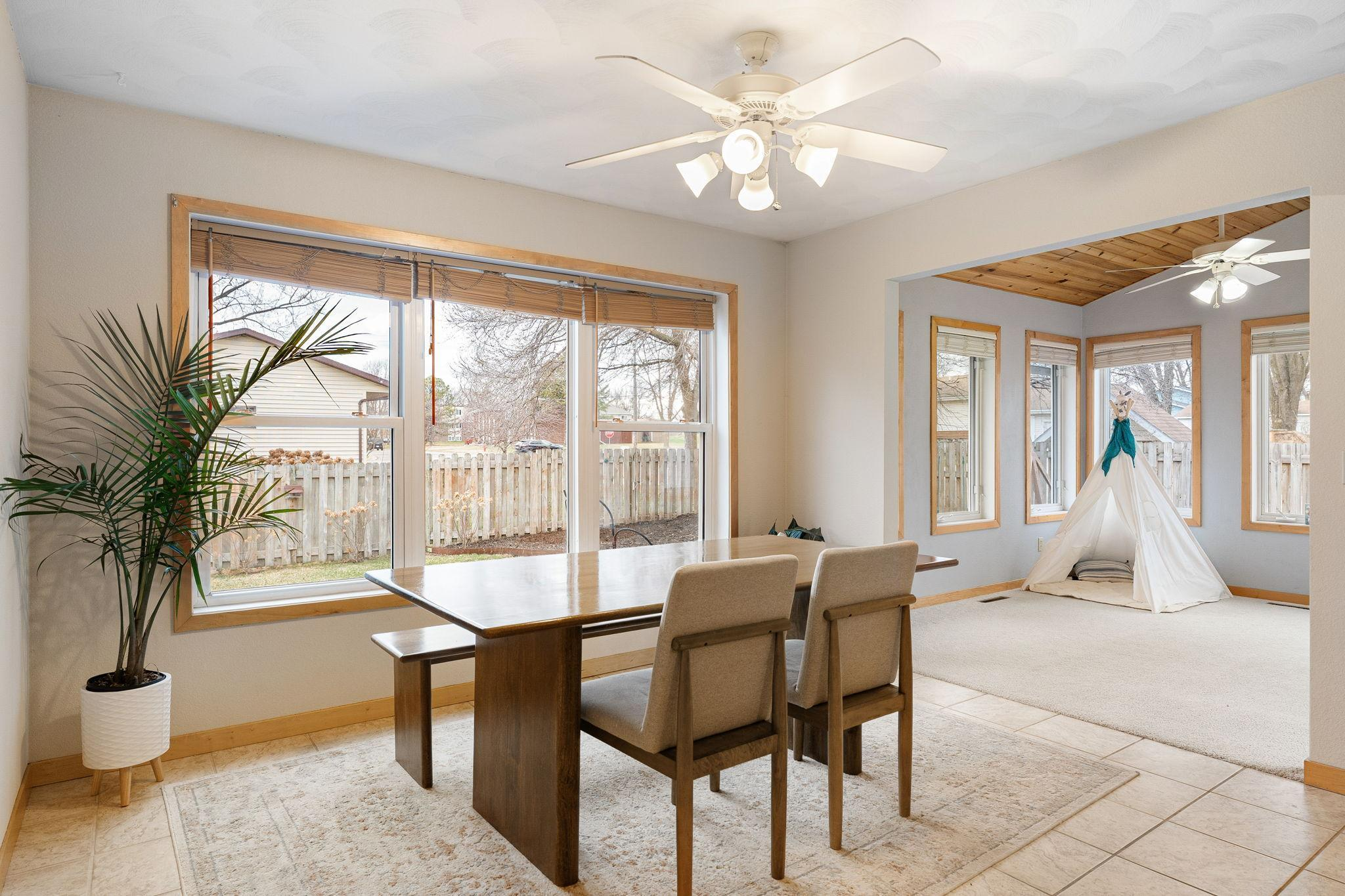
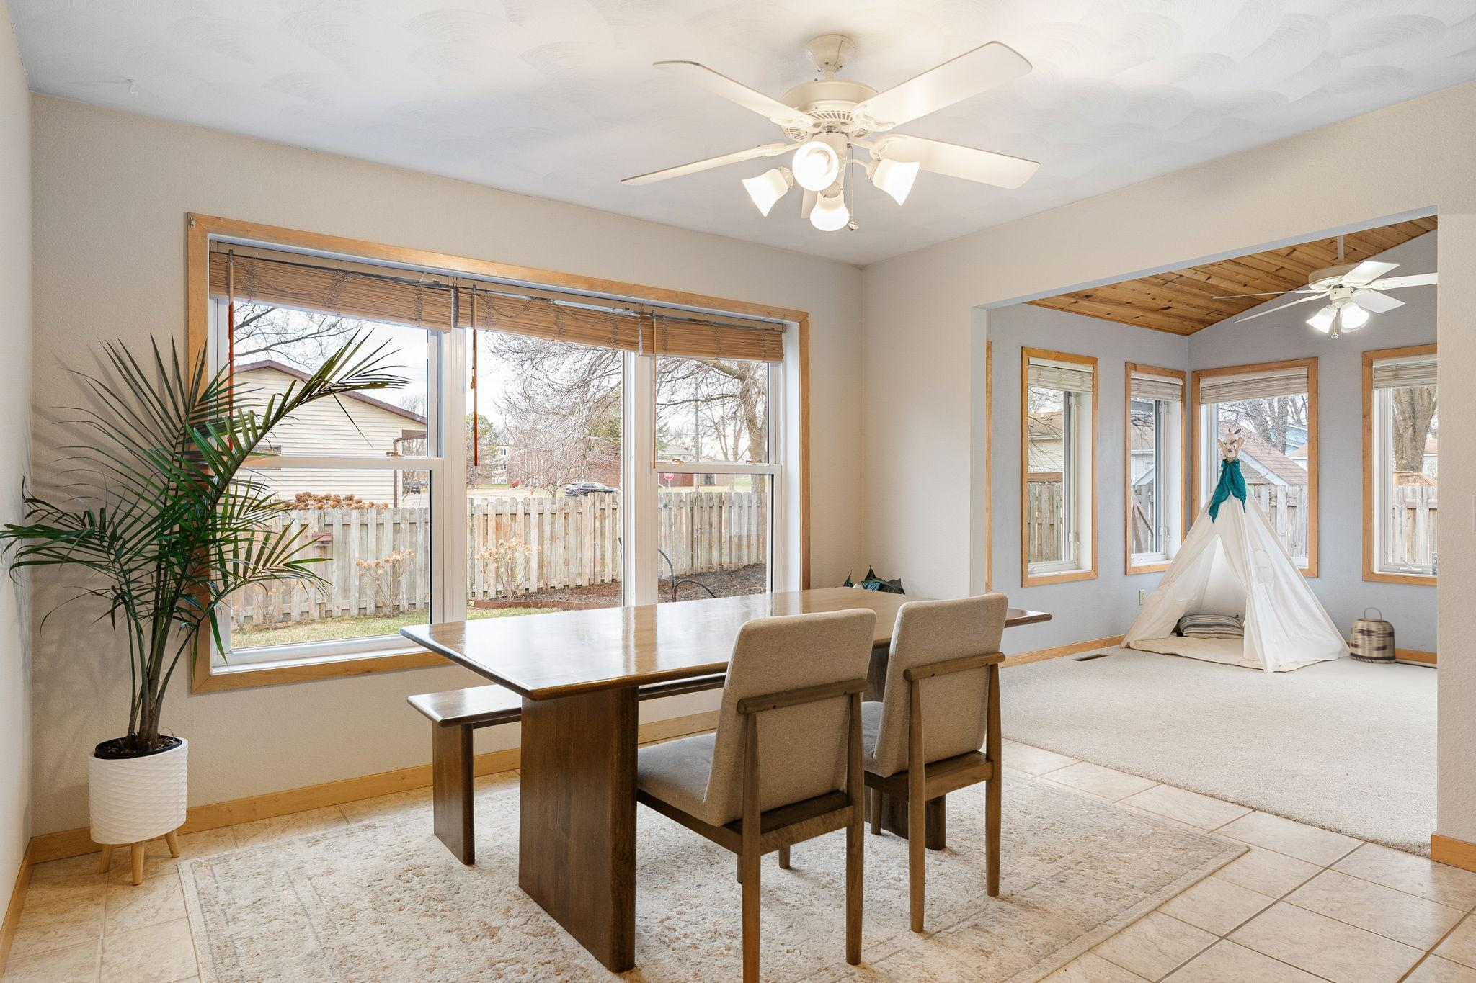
+ basket (1372, 633)
